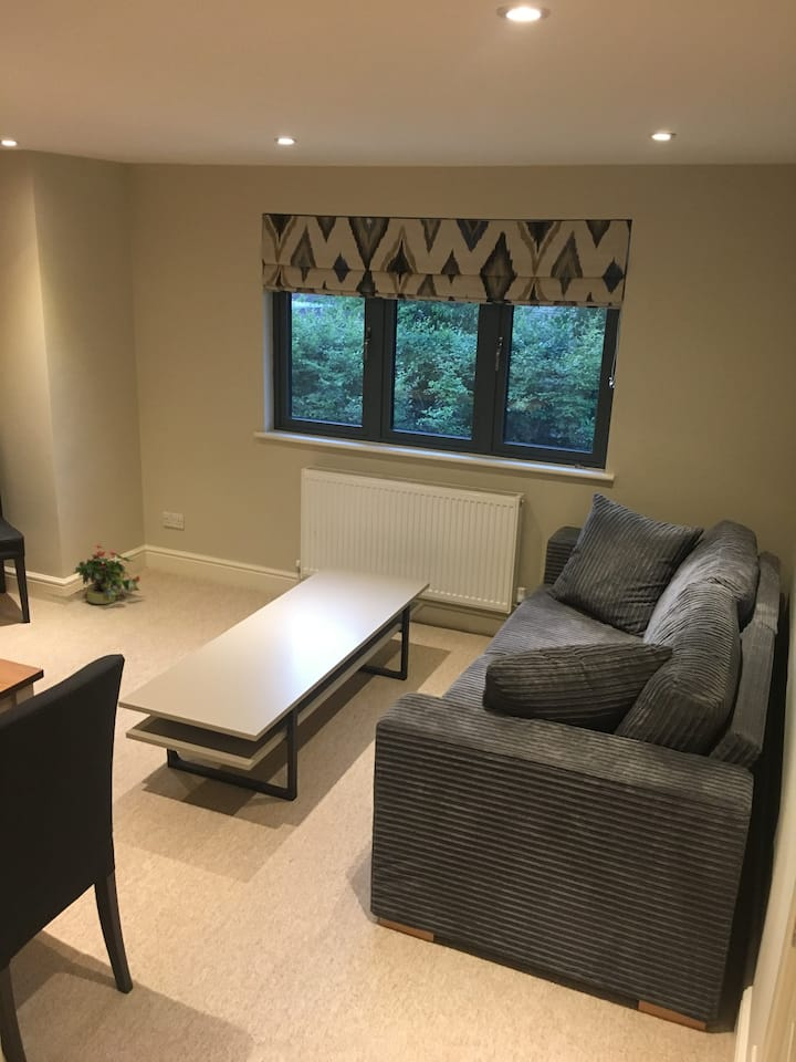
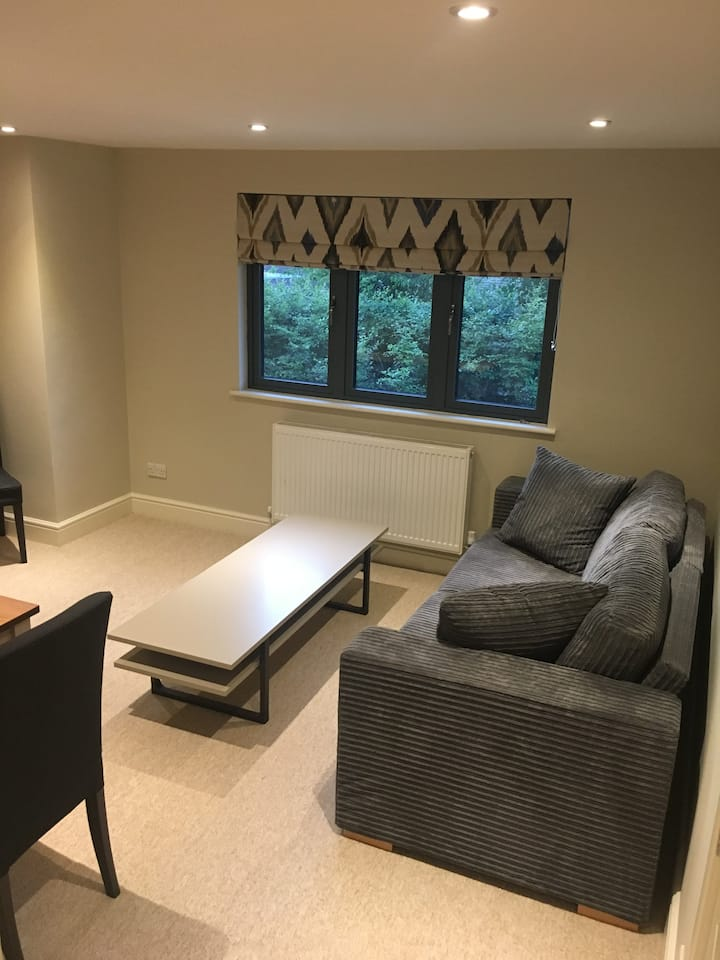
- potted plant (107, 573)
